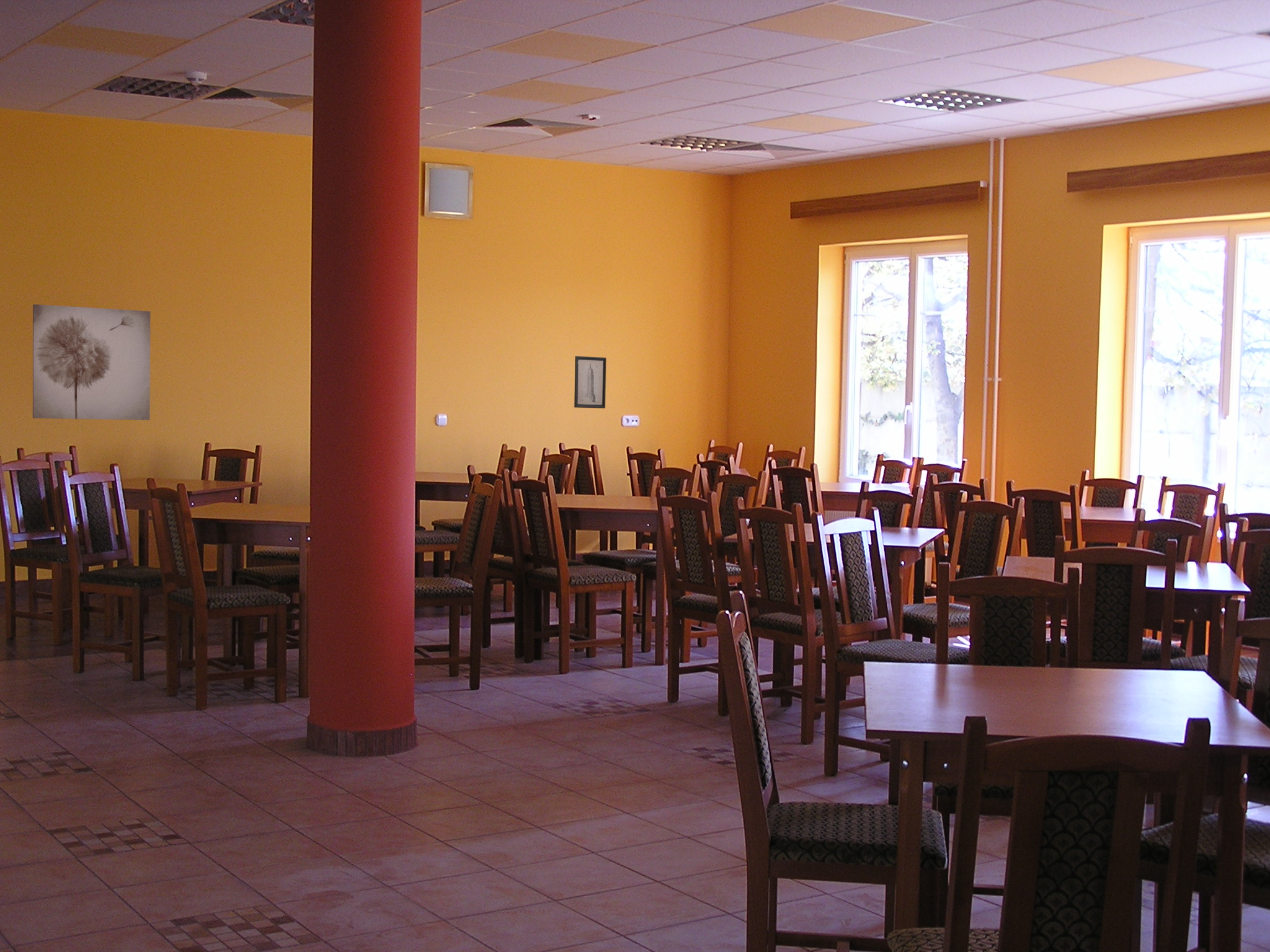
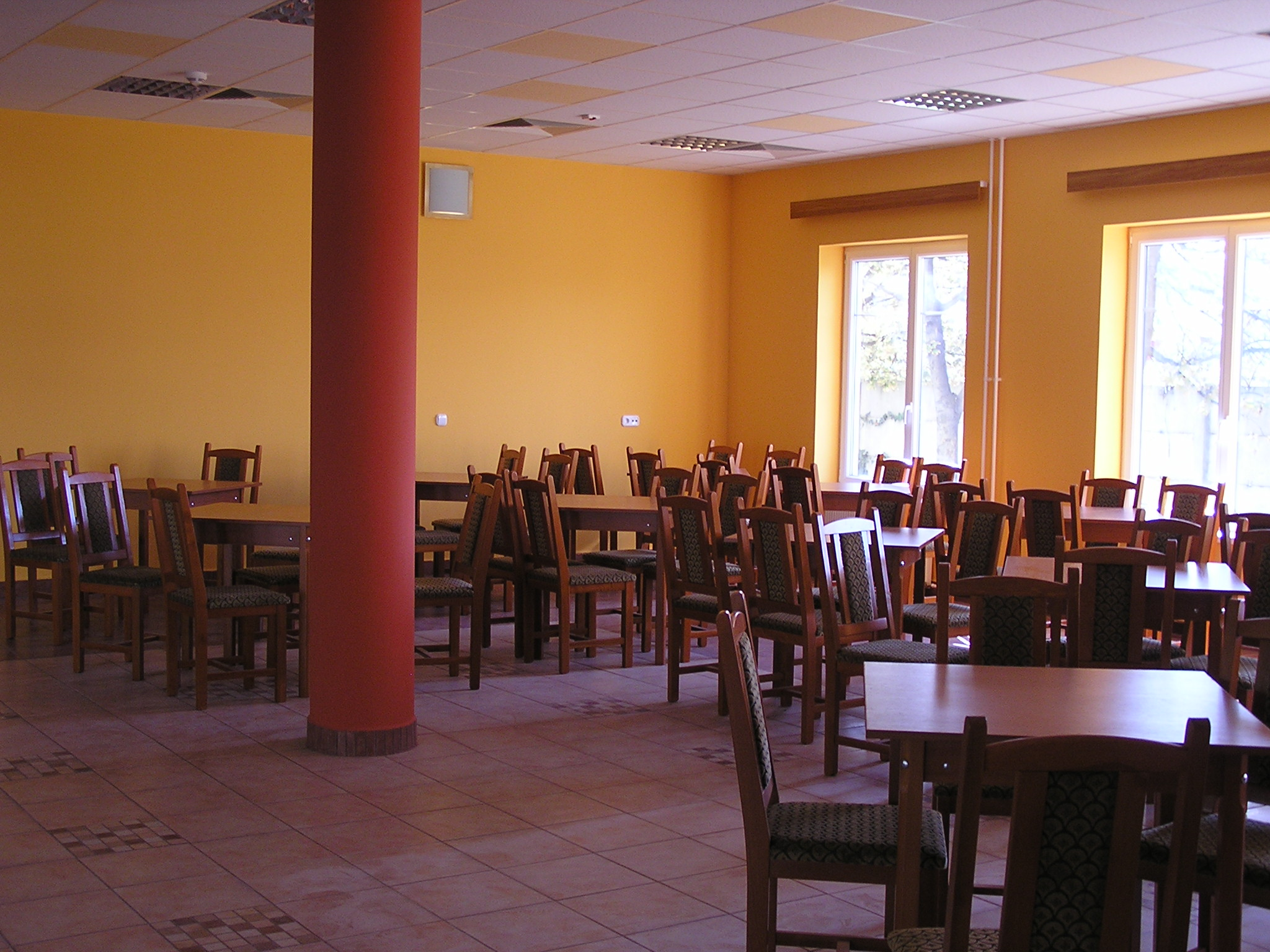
- wall art (590, 382)
- wall art (92, 363)
